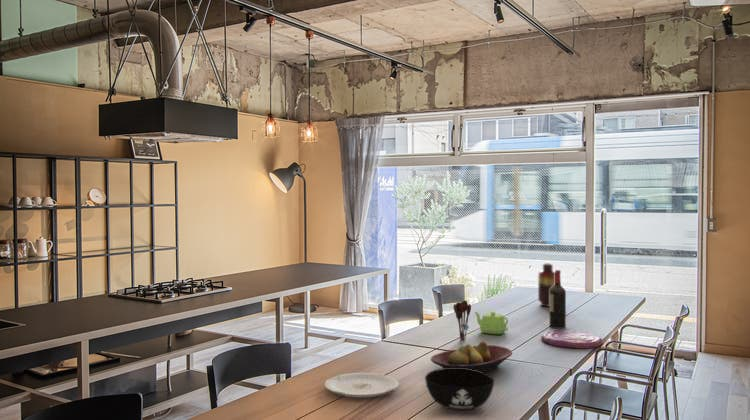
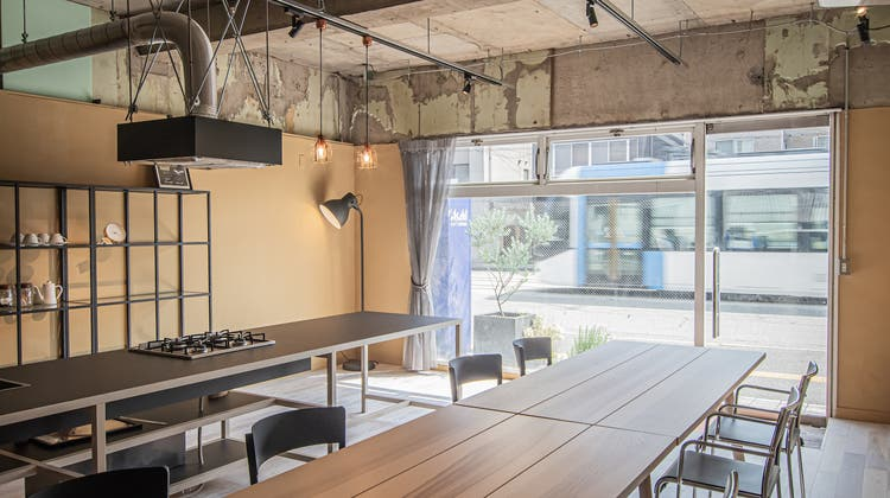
- bowl (459, 391)
- fruit bowl (472, 356)
- plate (571, 338)
- teapot (490, 322)
- plate (361, 386)
- utensil holder (462, 320)
- vase (547, 284)
- wine bottle (557, 298)
